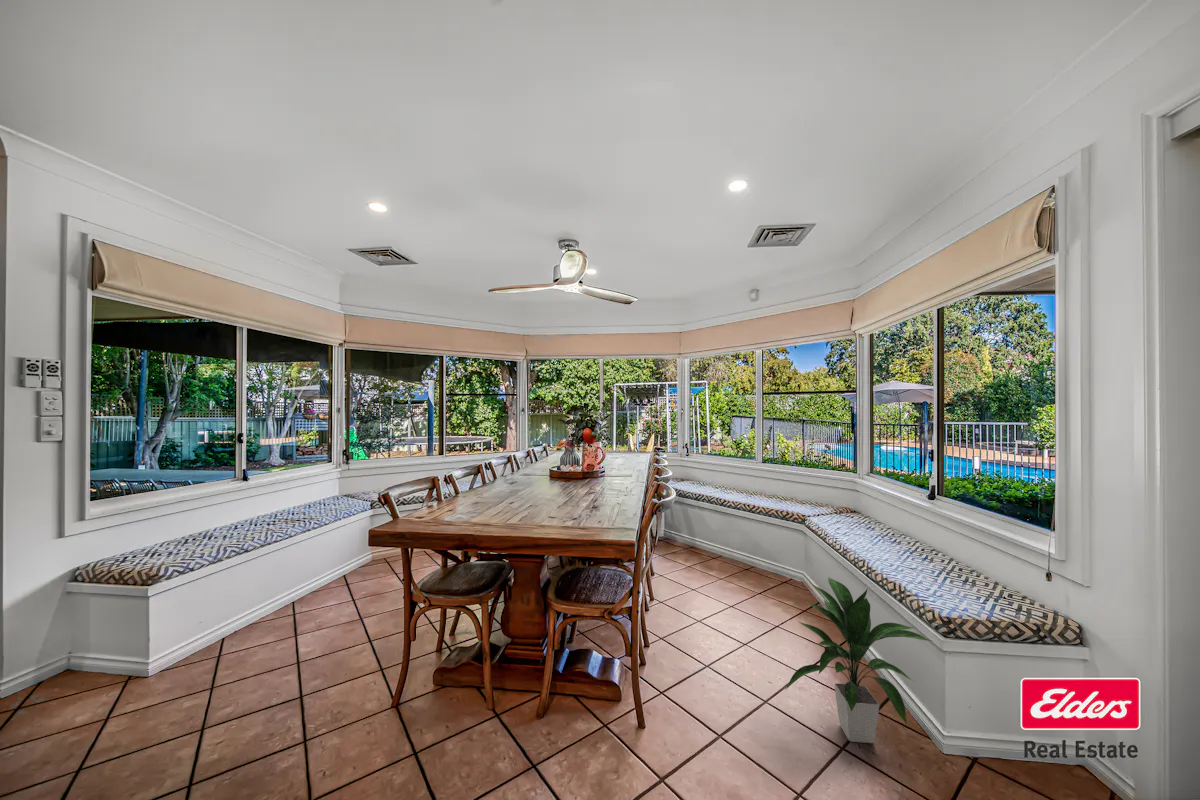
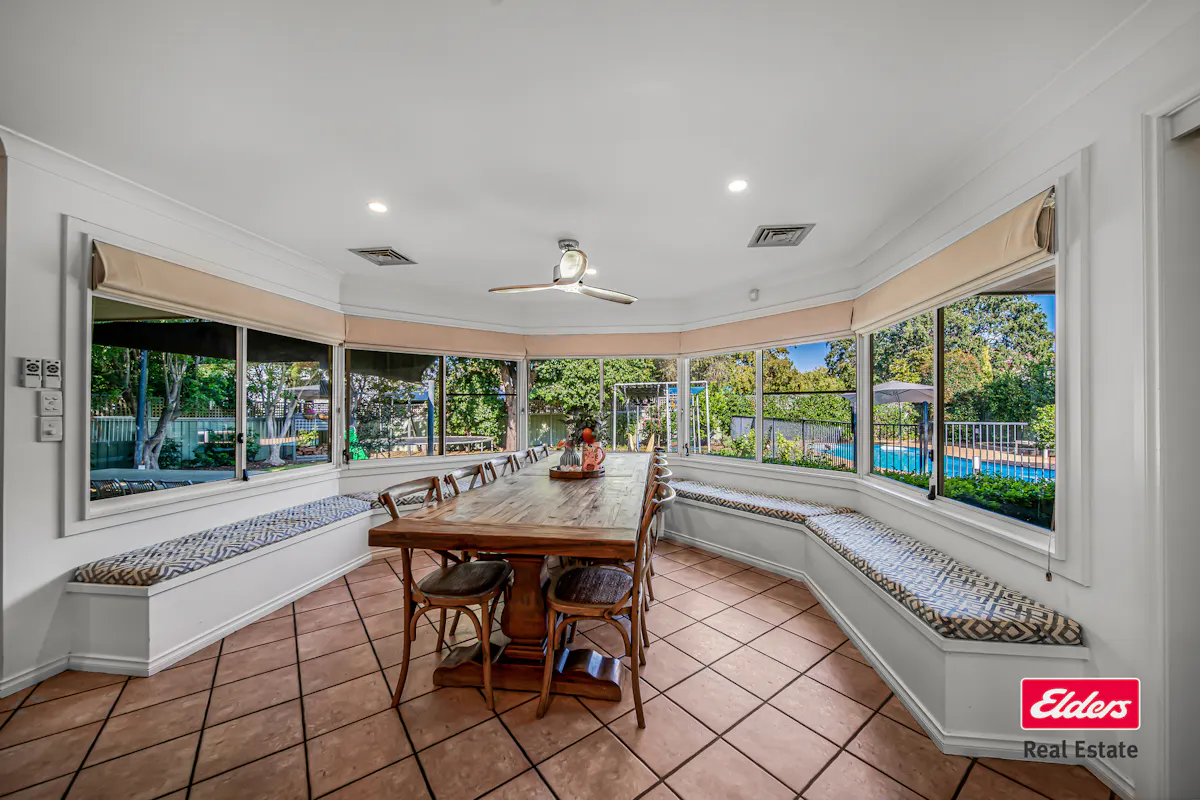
- indoor plant (849, 656)
